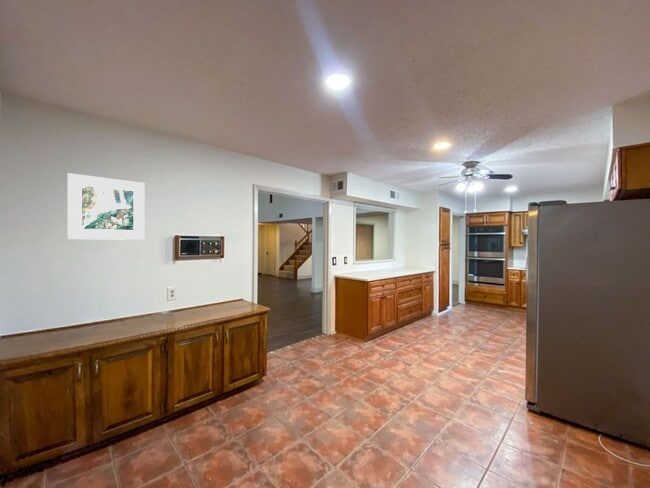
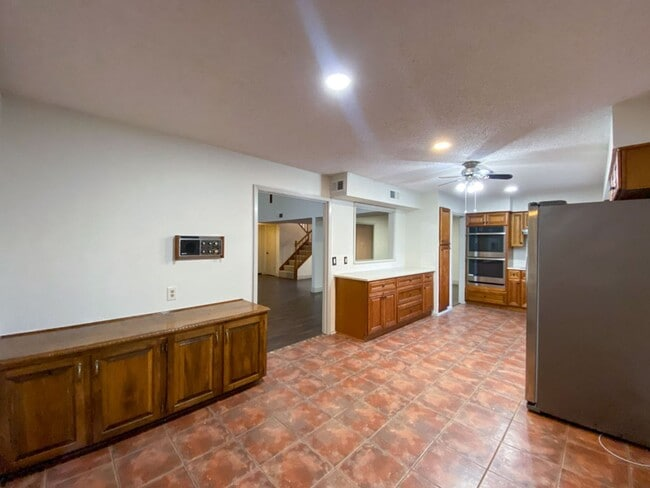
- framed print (109, 209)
